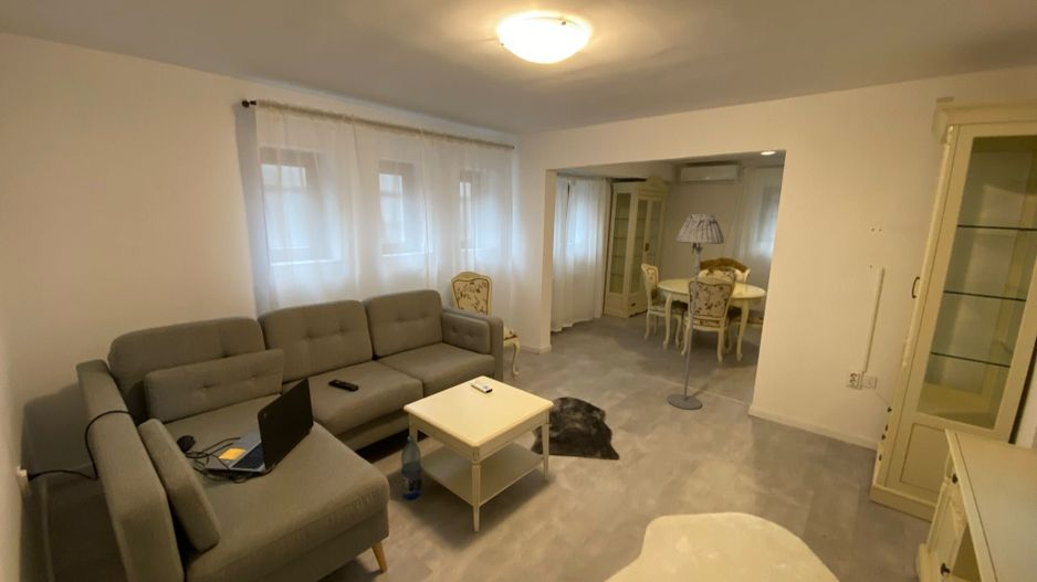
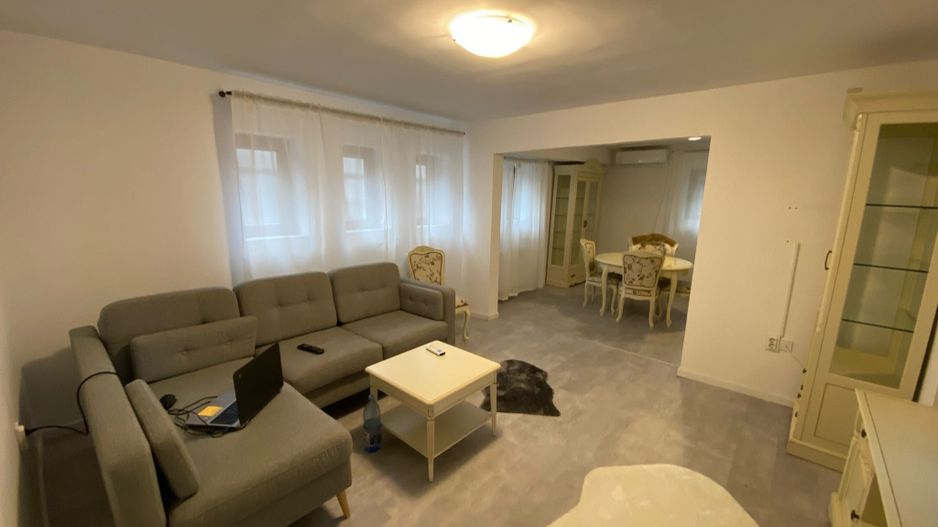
- floor lamp (692, 311)
